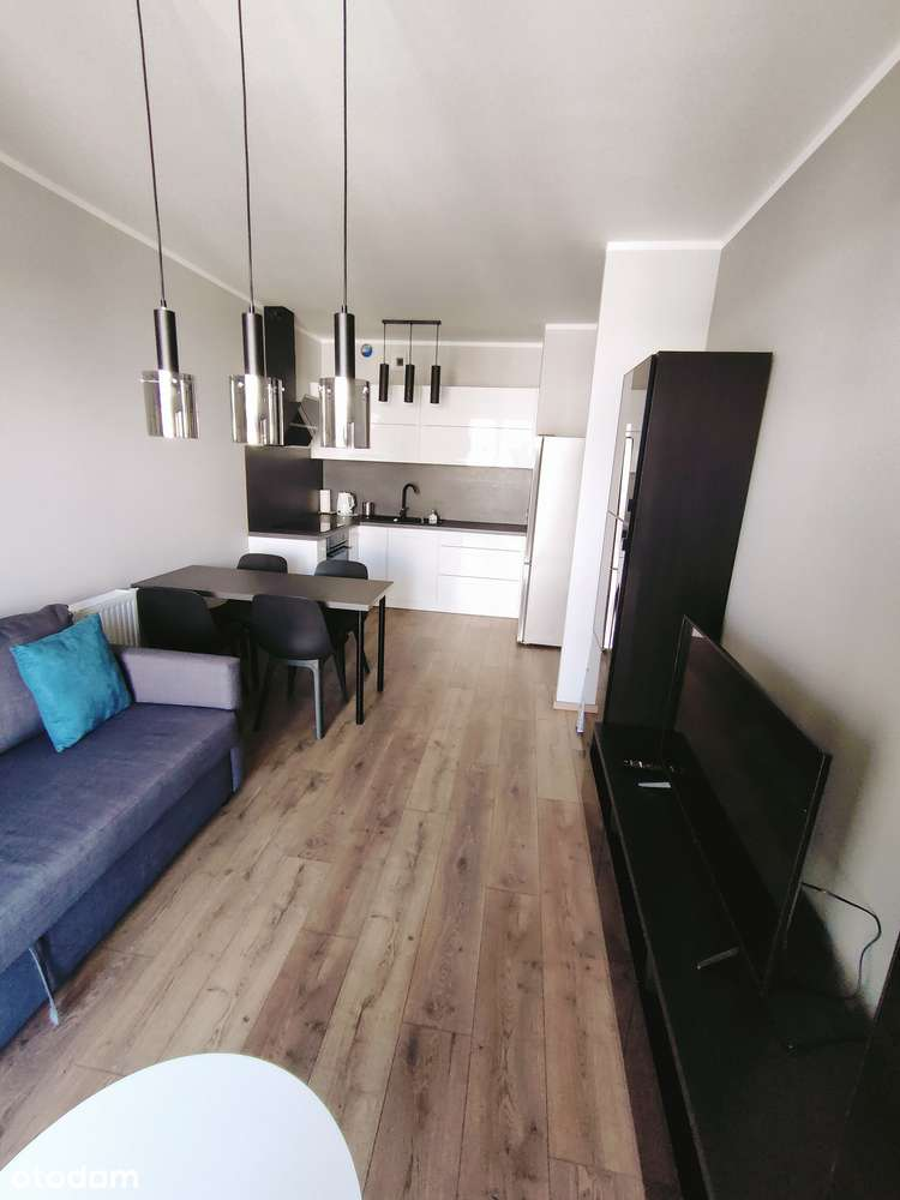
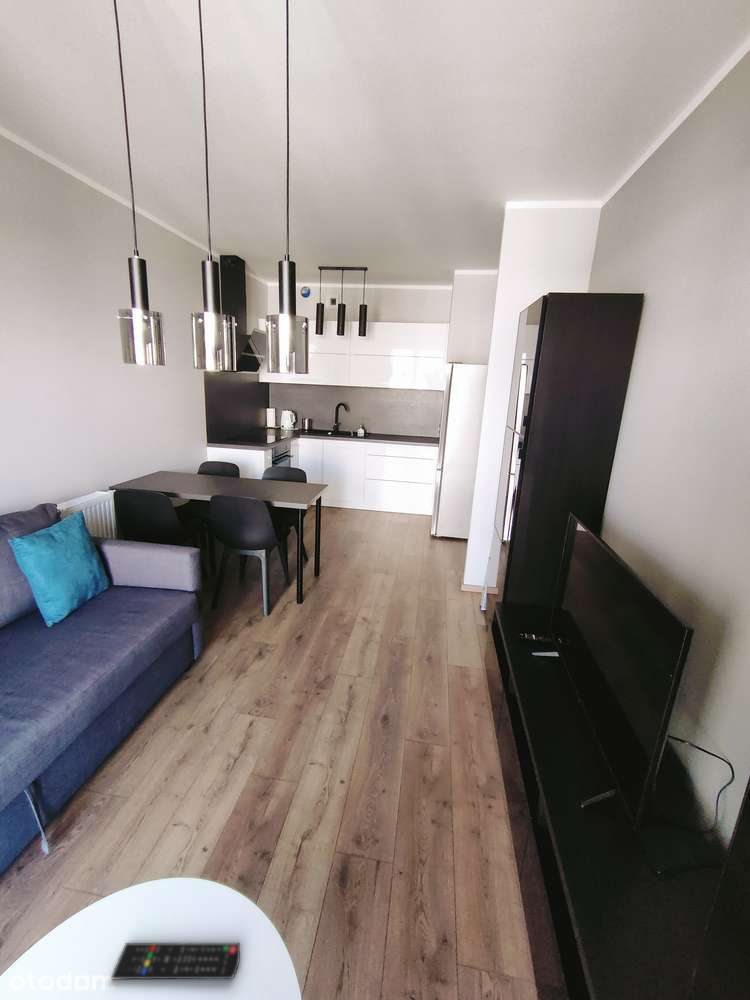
+ remote control (179, 961)
